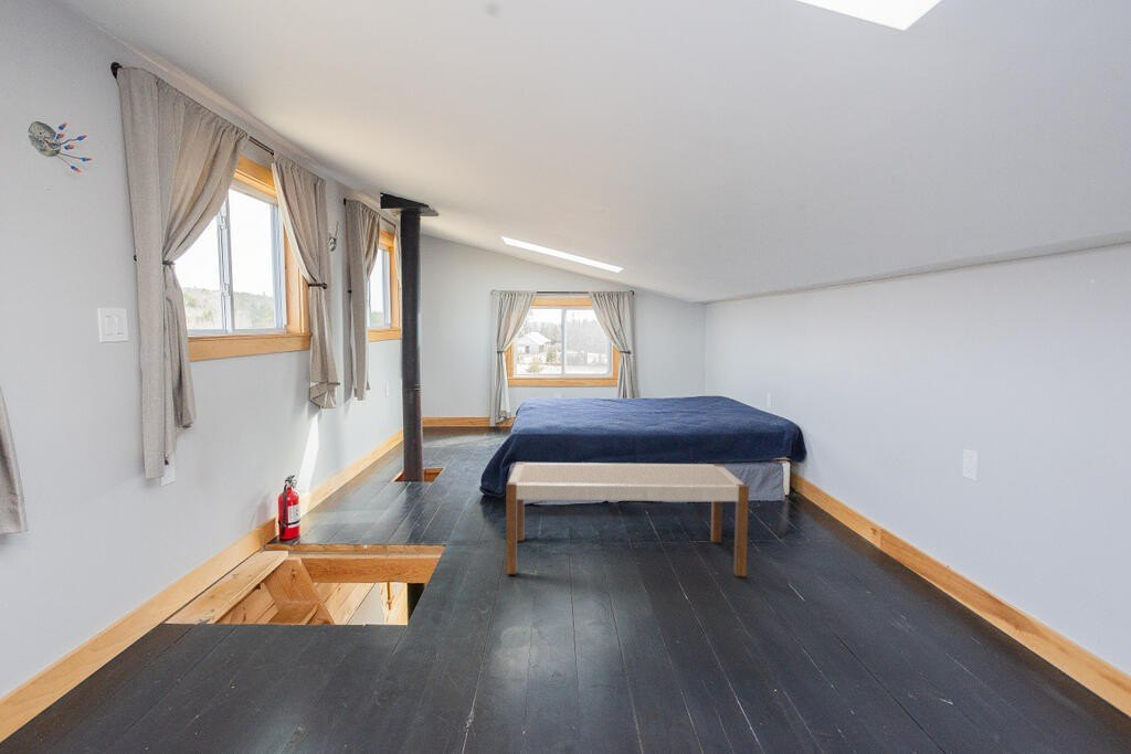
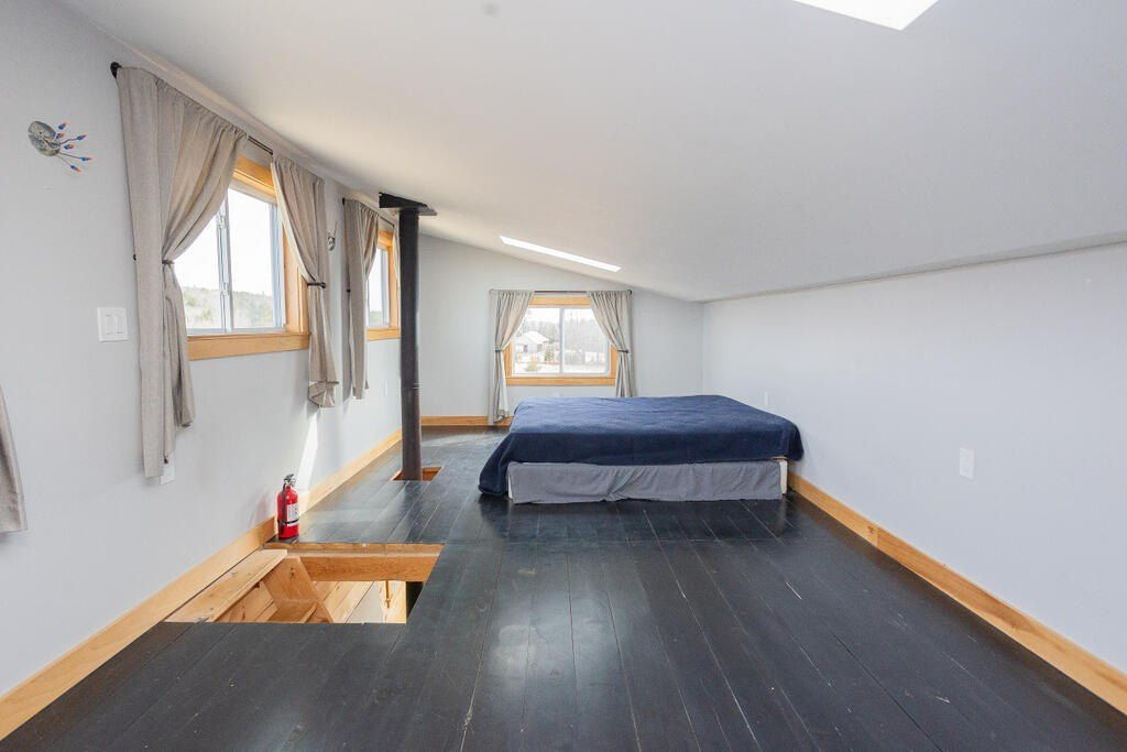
- bench (622, 499)
